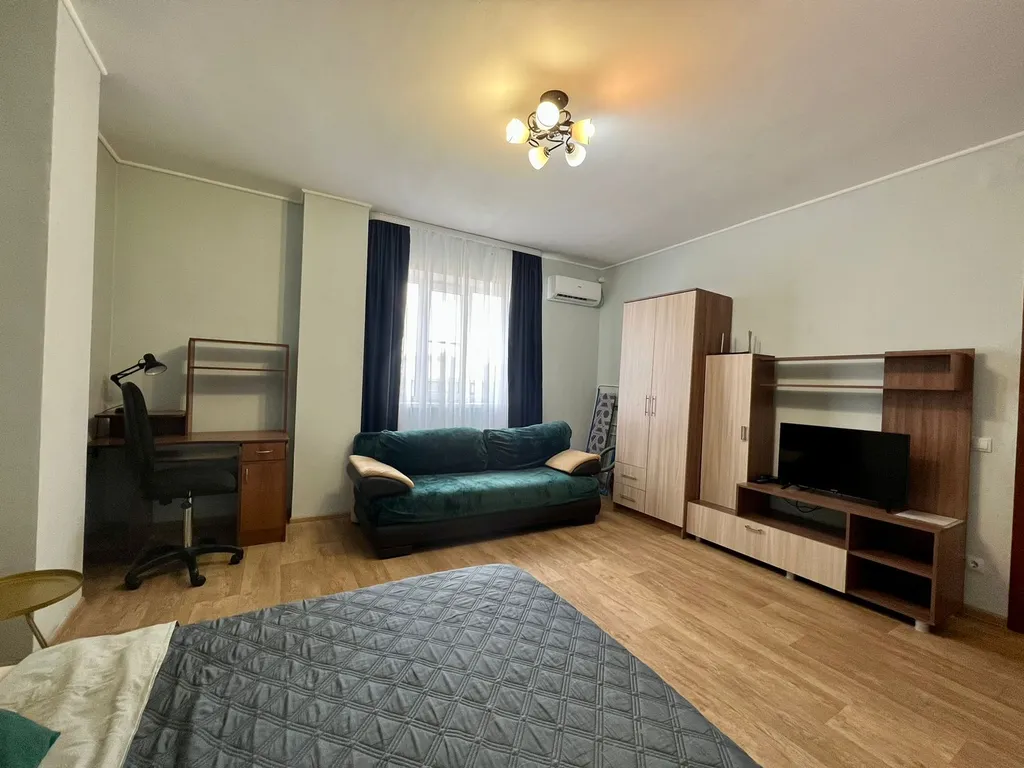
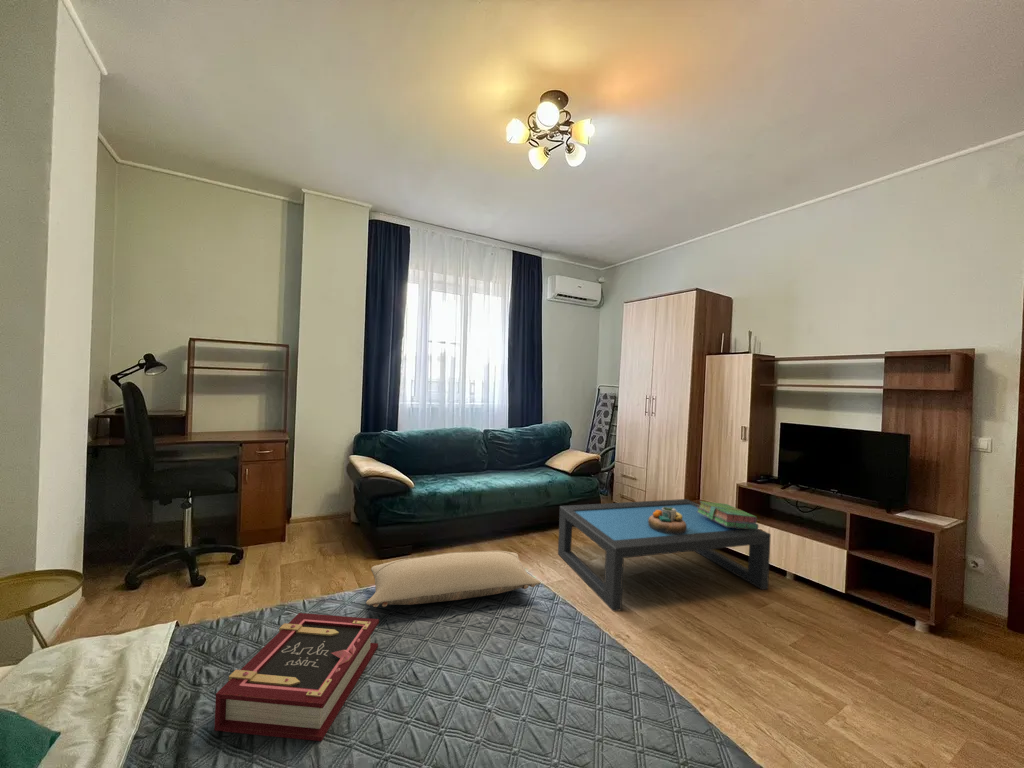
+ pillow (453, 574)
+ decorative bowl (667, 515)
+ stack of books (726, 515)
+ book (307, 665)
+ coffee table (656, 544)
